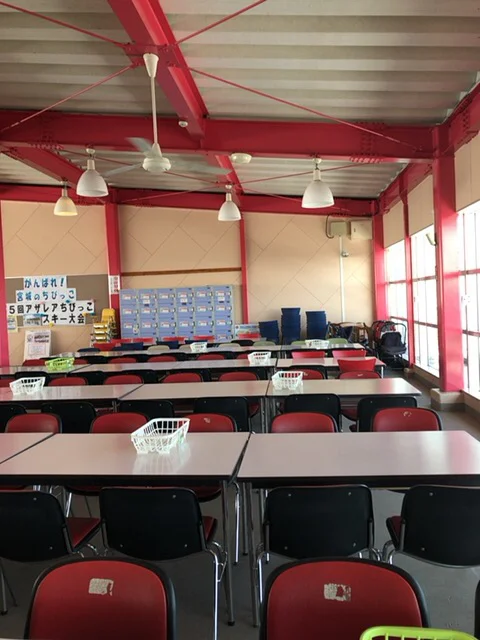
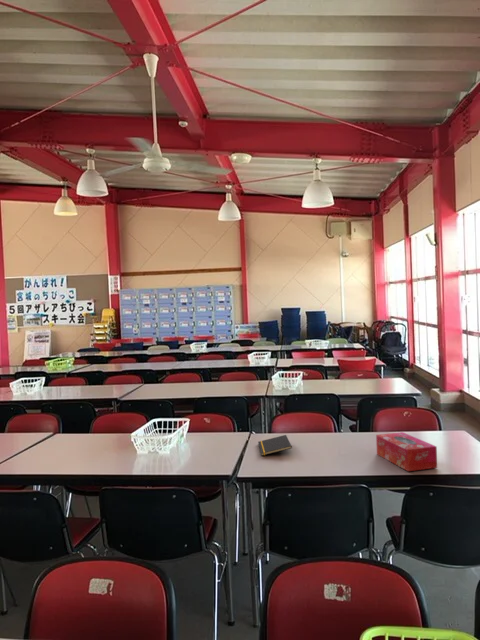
+ tissue box (405, 450)
+ notepad (274, 444)
